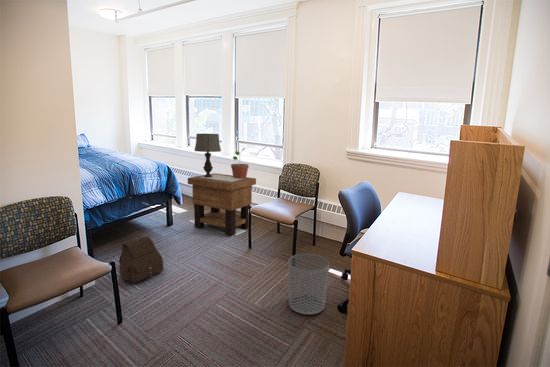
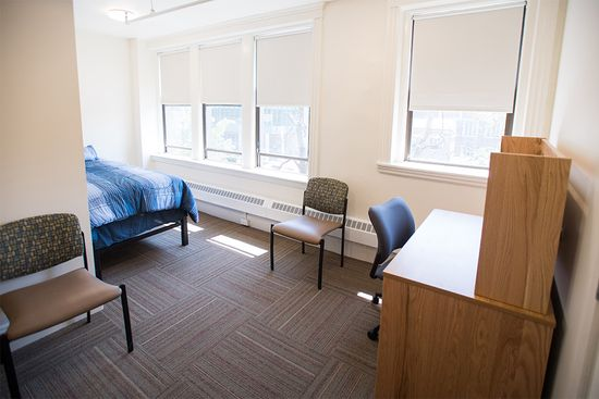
- waste bin (307, 284)
- satchel (138, 257)
- table lamp (207, 155)
- side table (223, 202)
- potted plant (239, 164)
